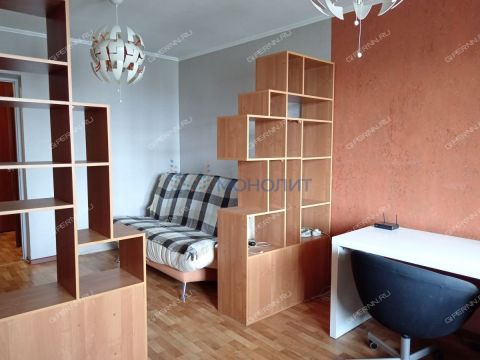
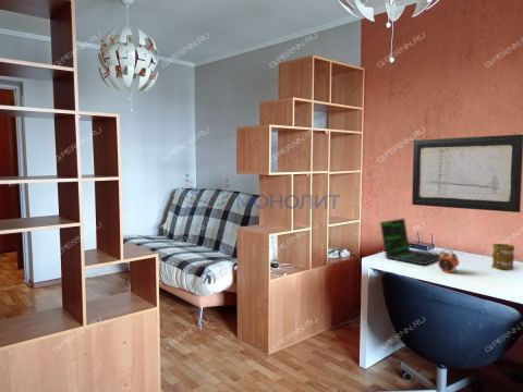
+ mug (500, 256)
+ wall art (462, 172)
+ laptop (409, 238)
+ alarm clock (448, 260)
